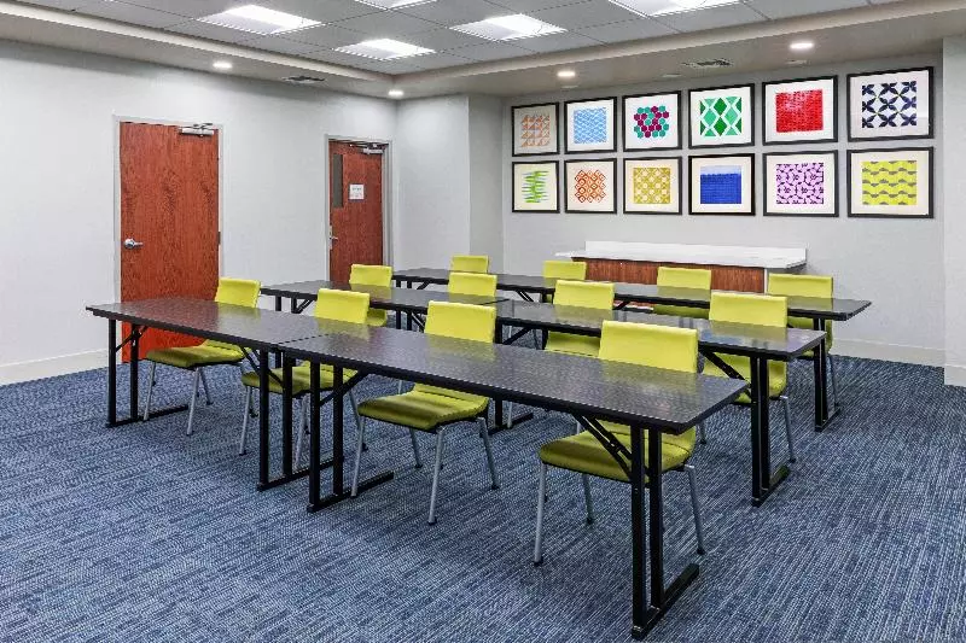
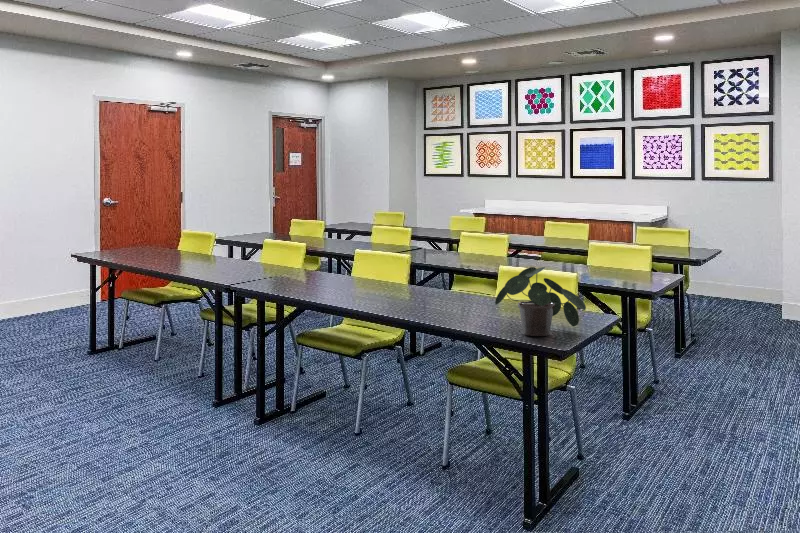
+ potted plant (539, 300)
